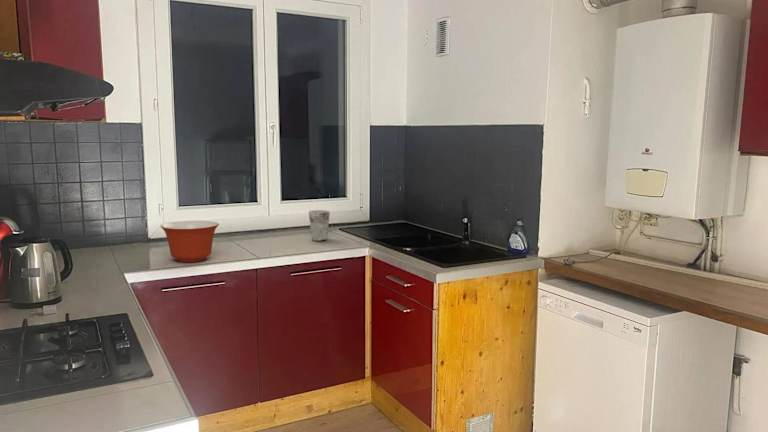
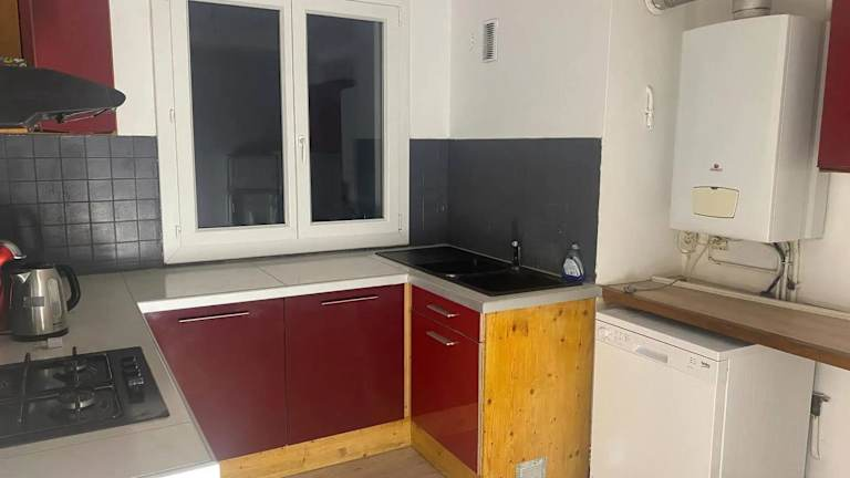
- cup (319, 225)
- mixing bowl (190, 241)
